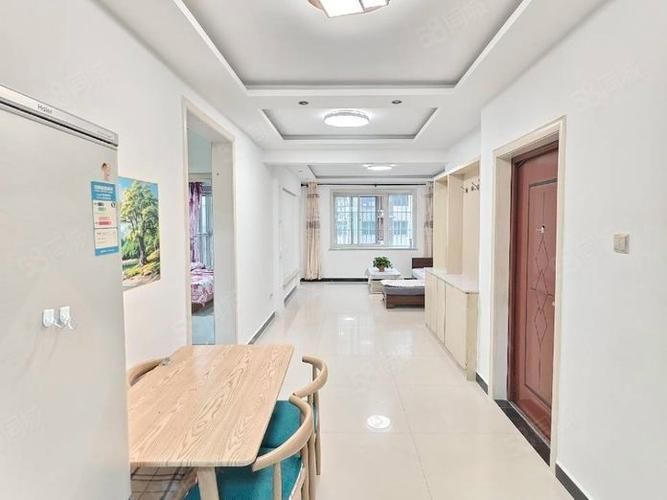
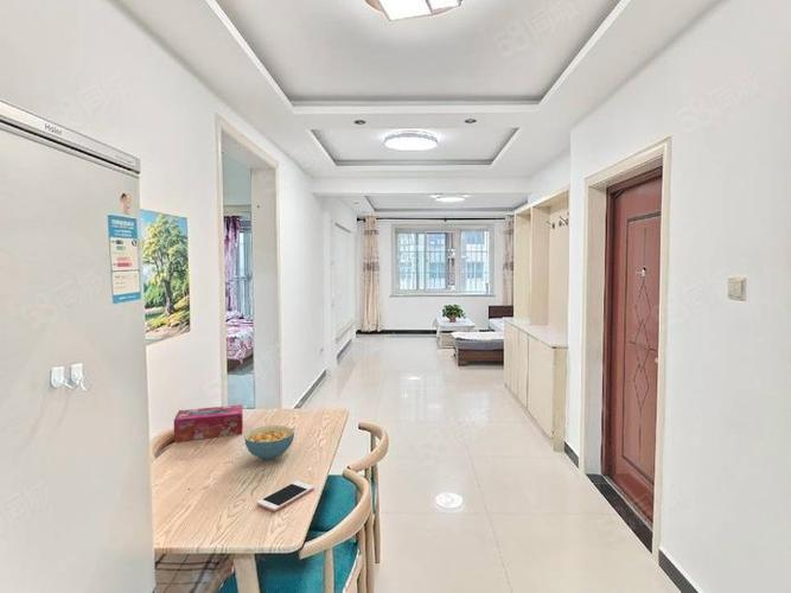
+ cereal bowl (269, 445)
+ cell phone (286, 495)
+ tissue box (210, 422)
